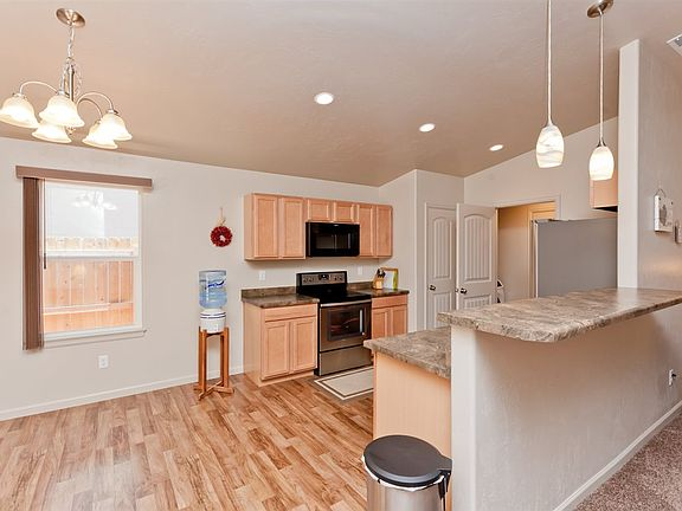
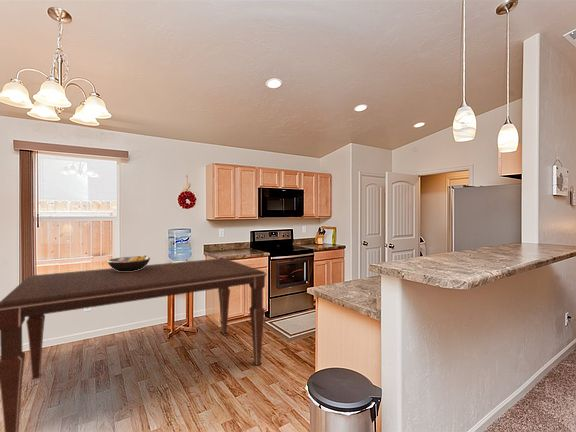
+ fruit bowl (129, 262)
+ dining table (150, 298)
